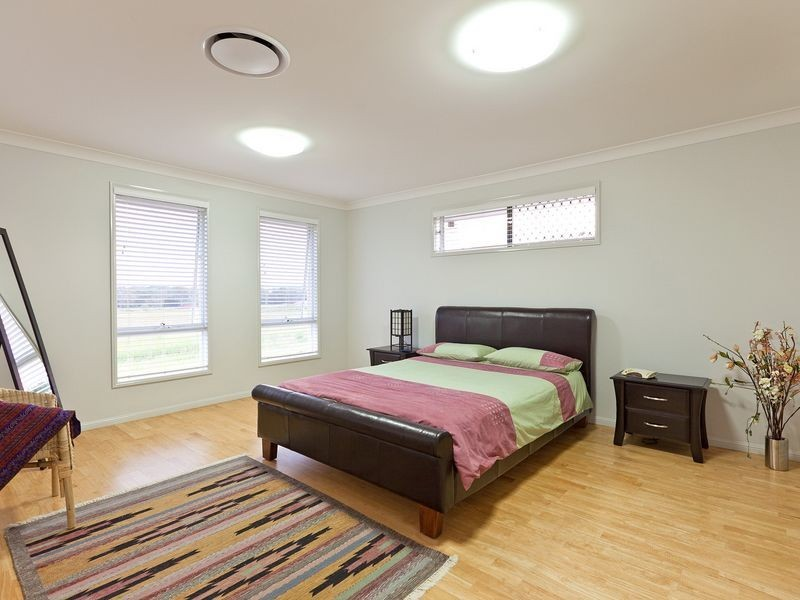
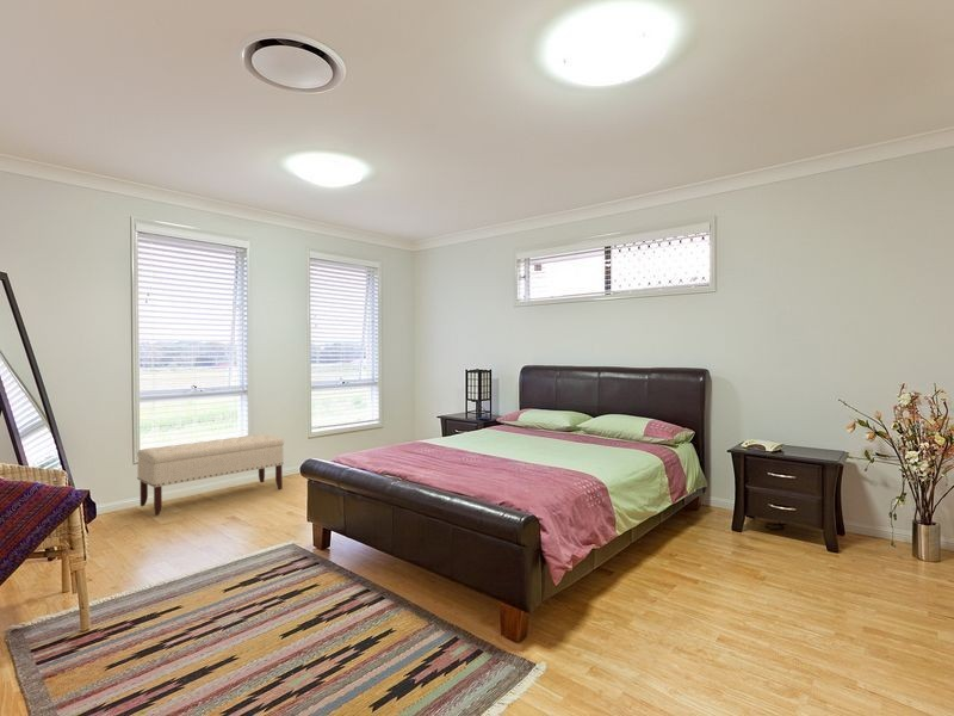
+ bench (215, 469)
